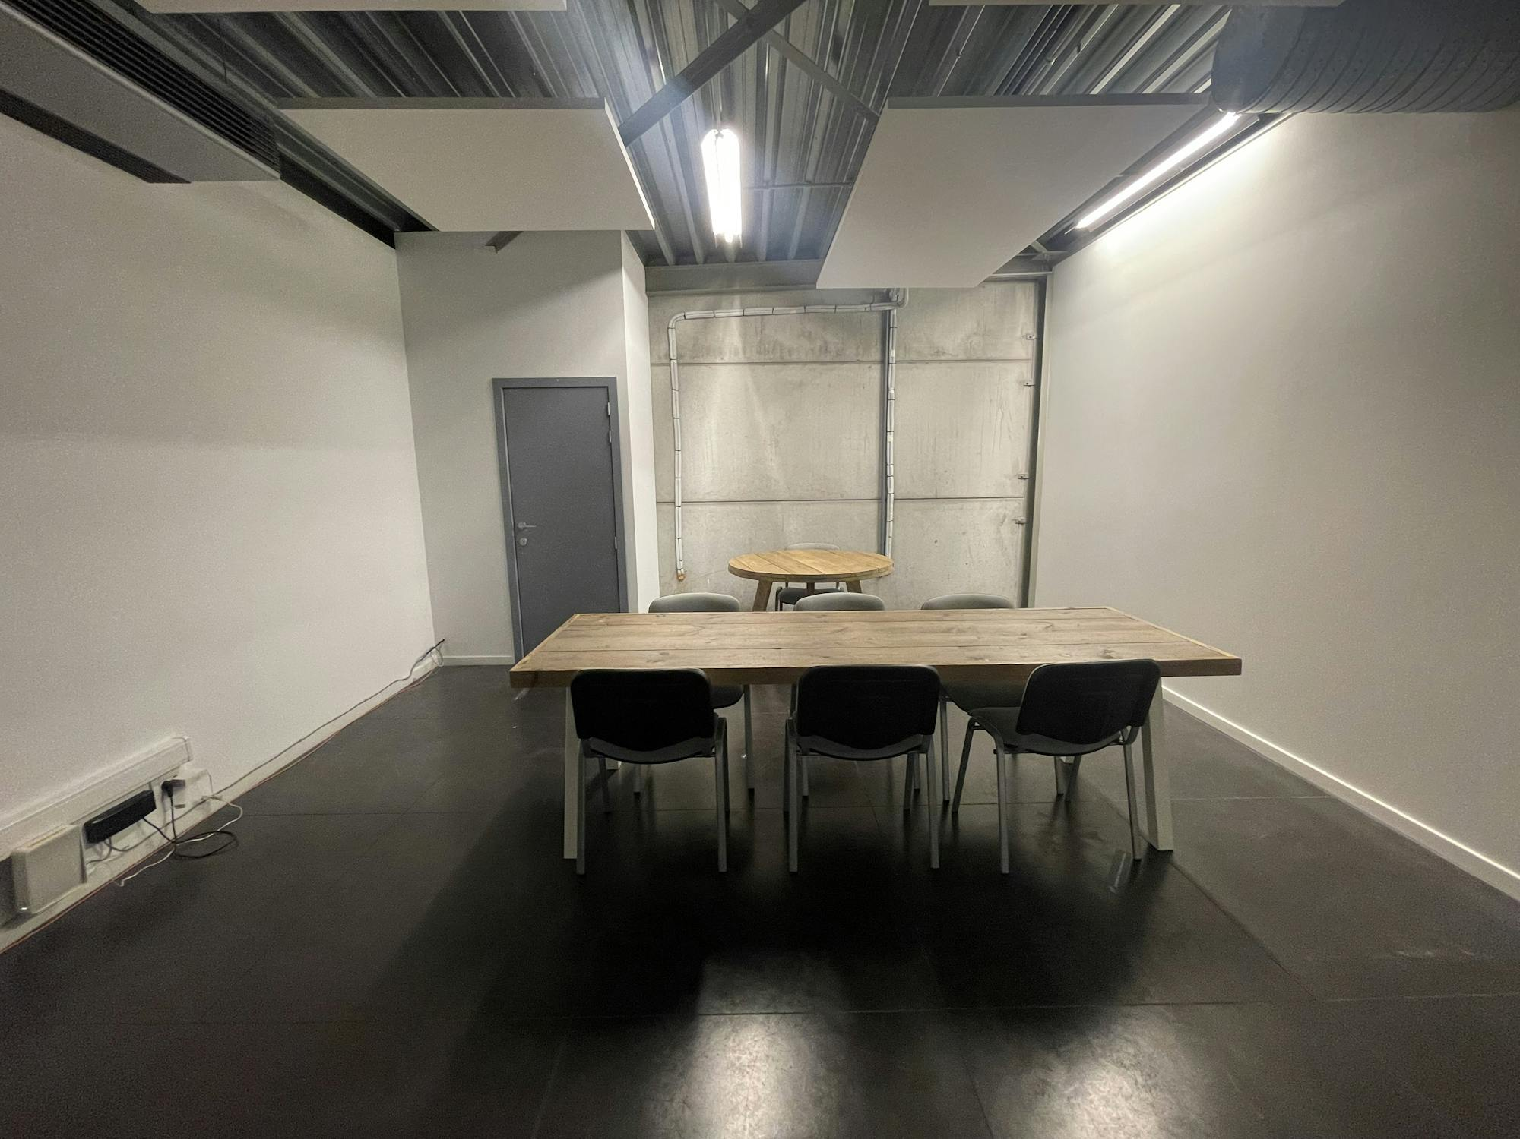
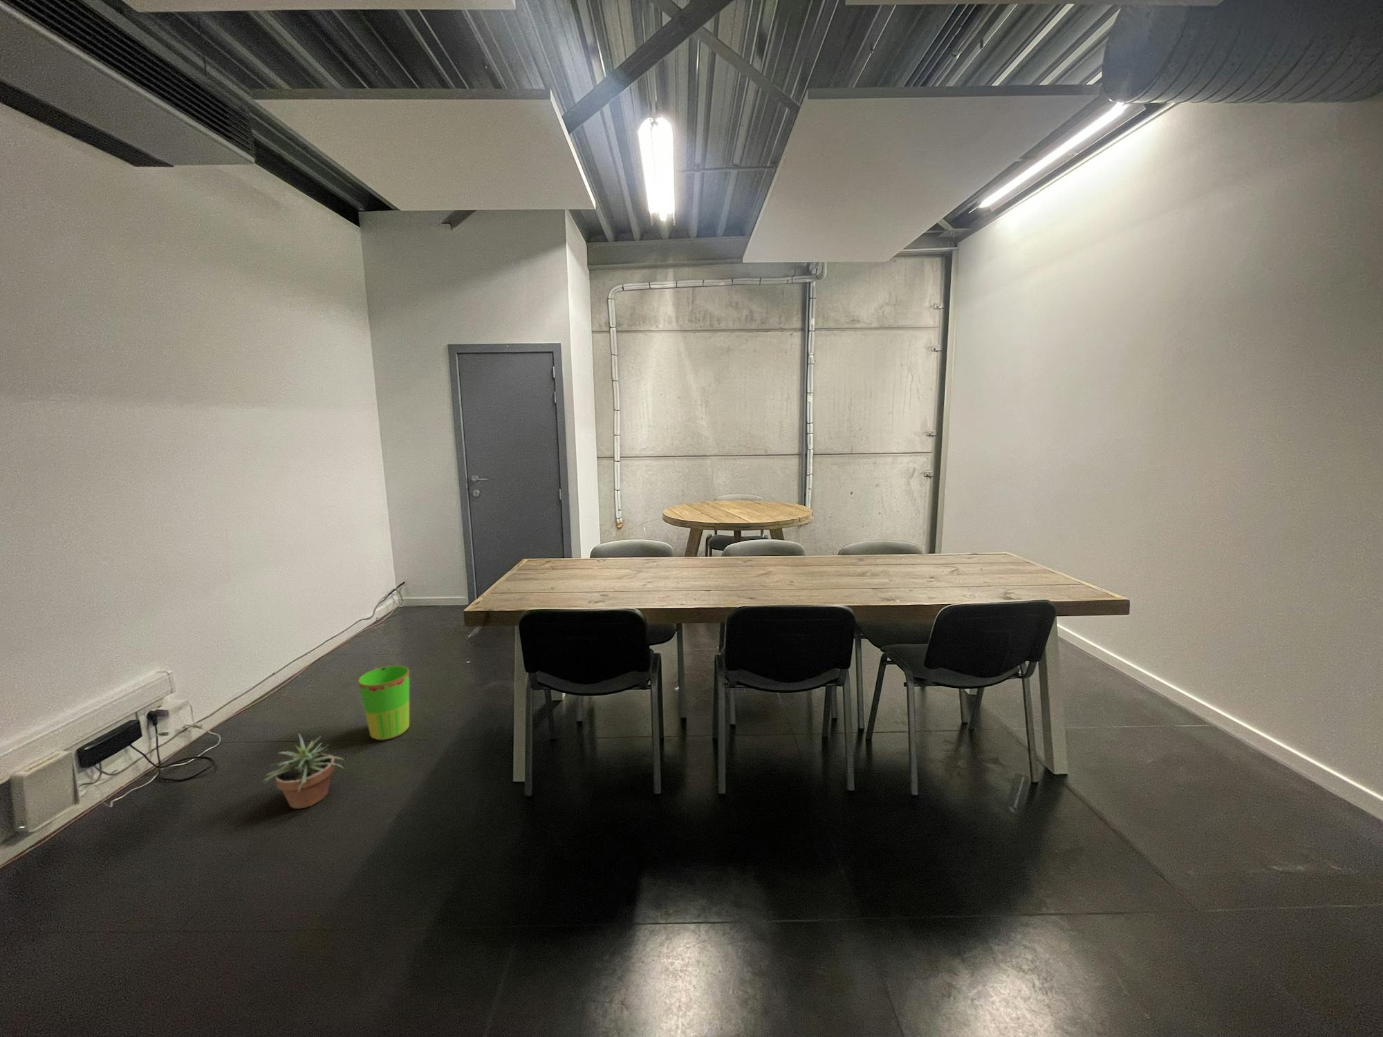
+ potted plant (308, 769)
+ waste bin (388, 703)
